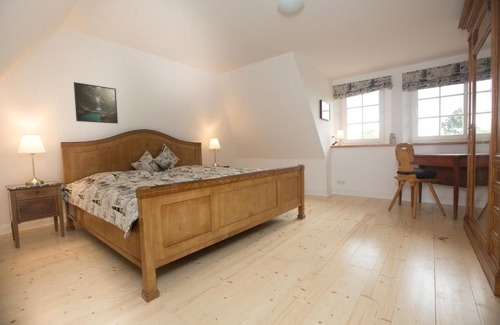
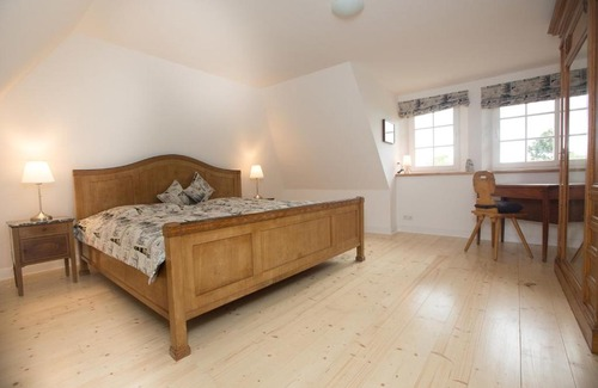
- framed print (97, 104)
